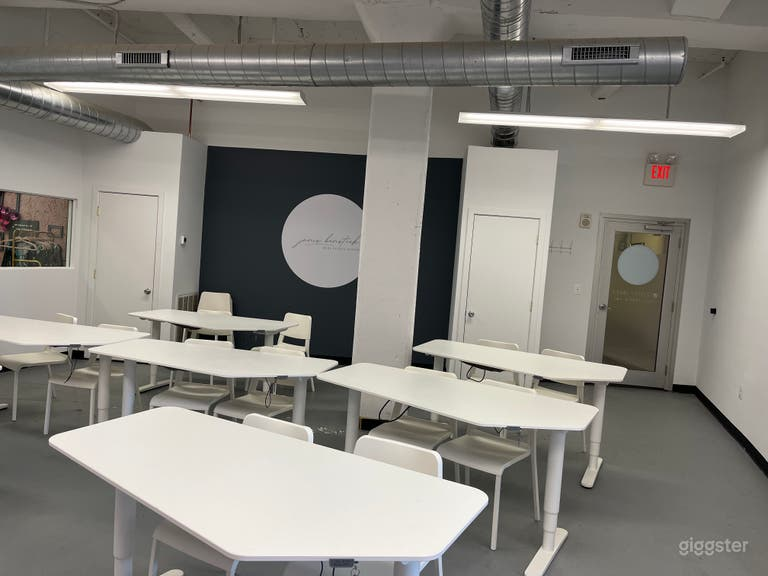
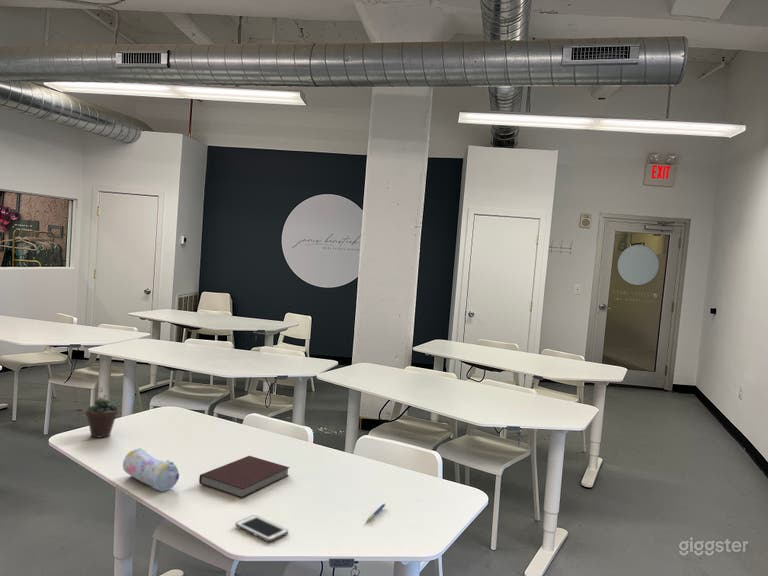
+ pencil case (150, 469)
+ pen (375, 513)
+ cell phone (261, 528)
+ notebook (245, 475)
+ succulent plant (102, 410)
